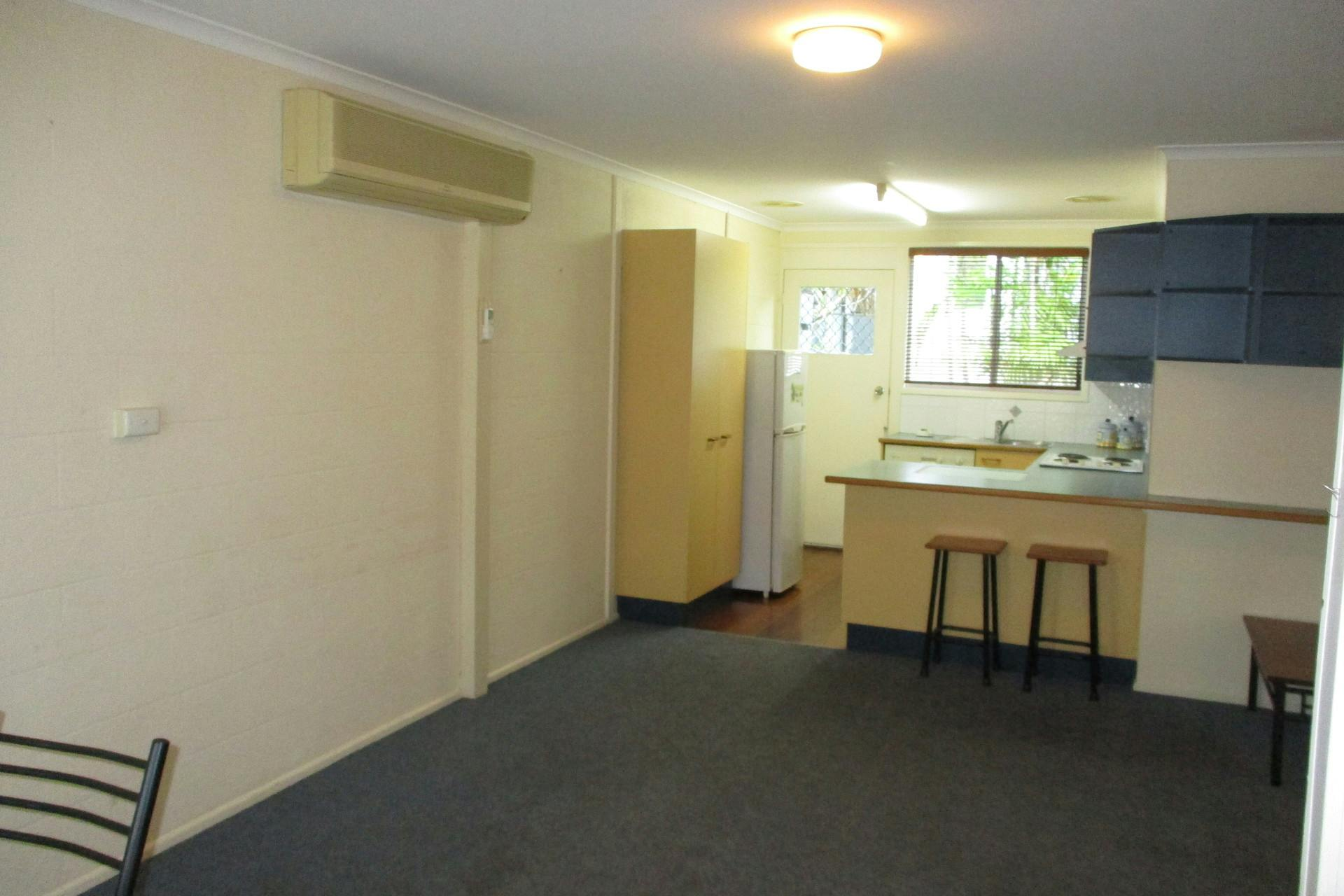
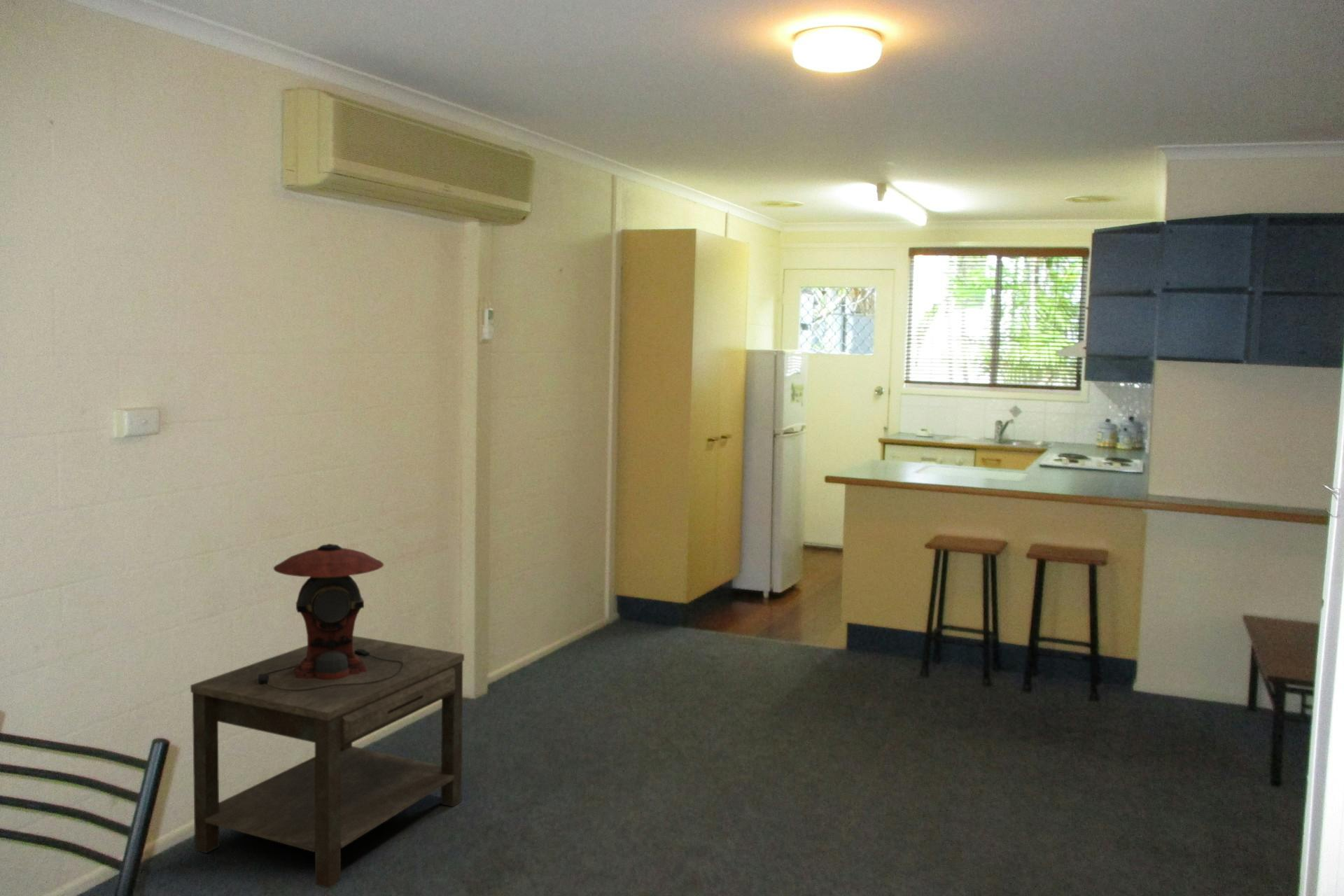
+ side table (337, 747)
+ table lamp (332, 606)
